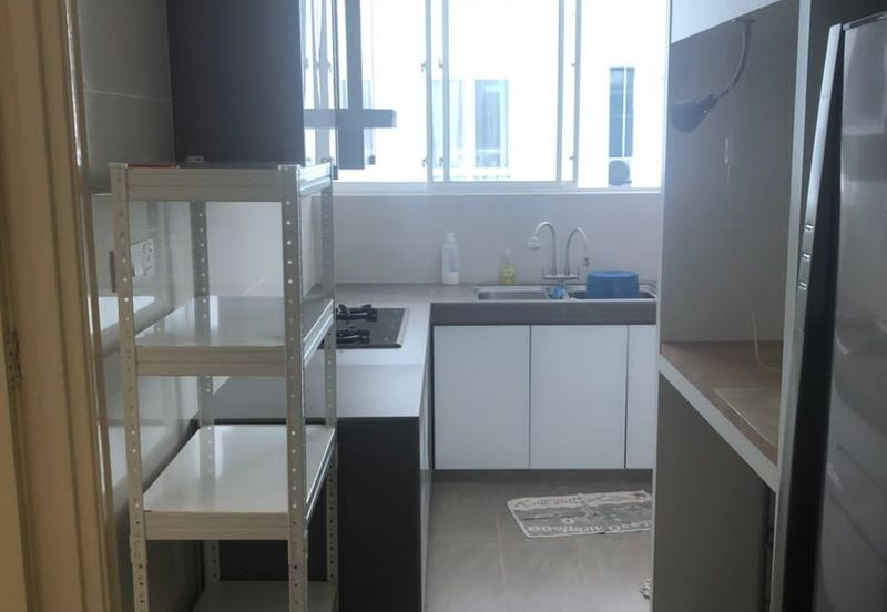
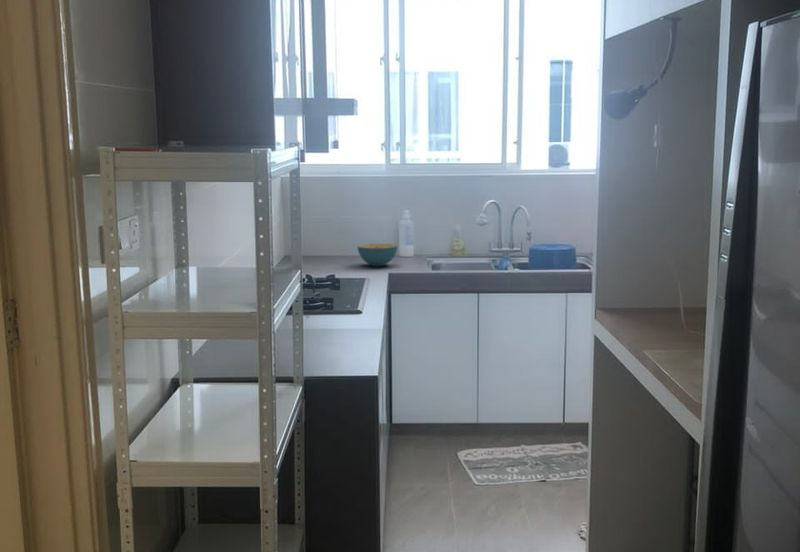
+ cereal bowl (377, 255)
